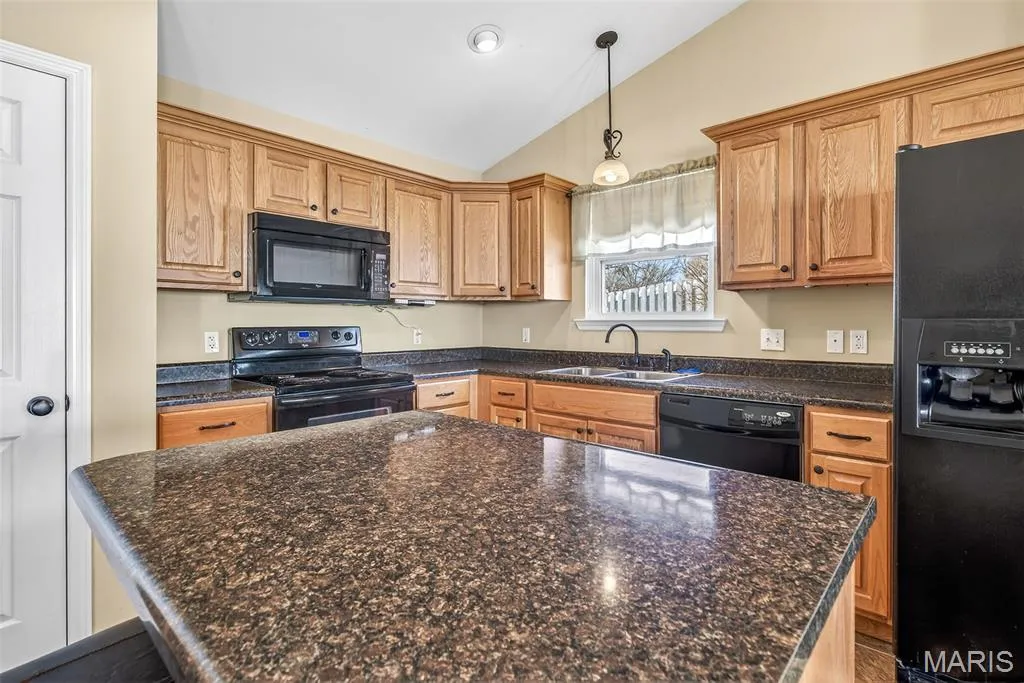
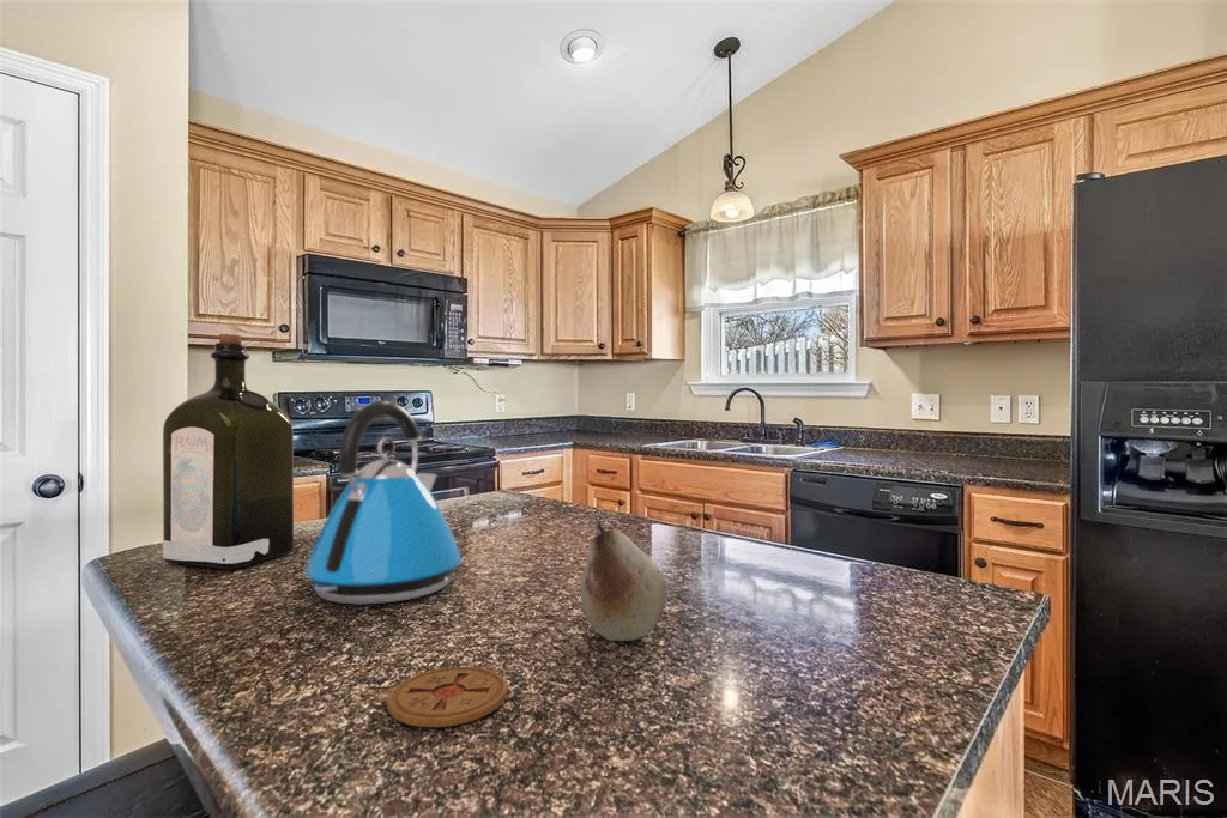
+ fruit (623, 578)
+ coaster (448, 693)
+ liquor (230, 446)
+ kettle (382, 493)
